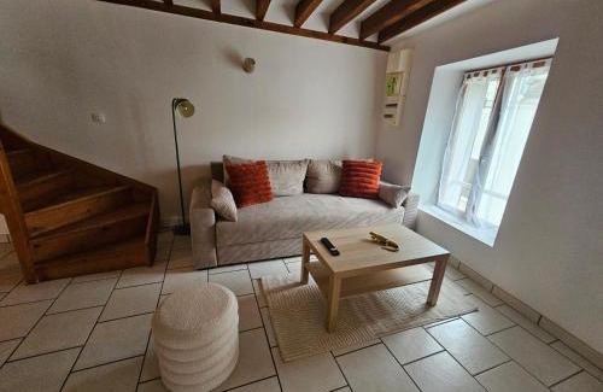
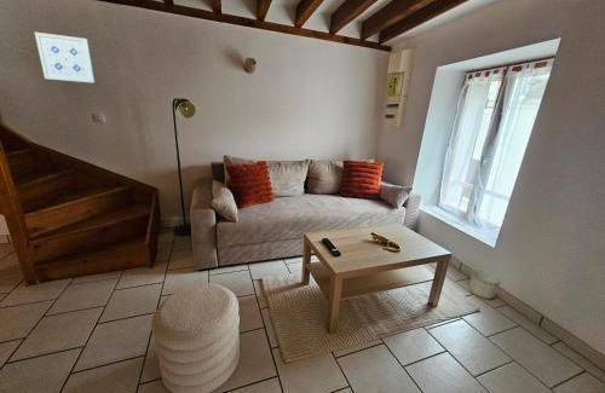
+ wall art (67, 58)
+ planter (483, 284)
